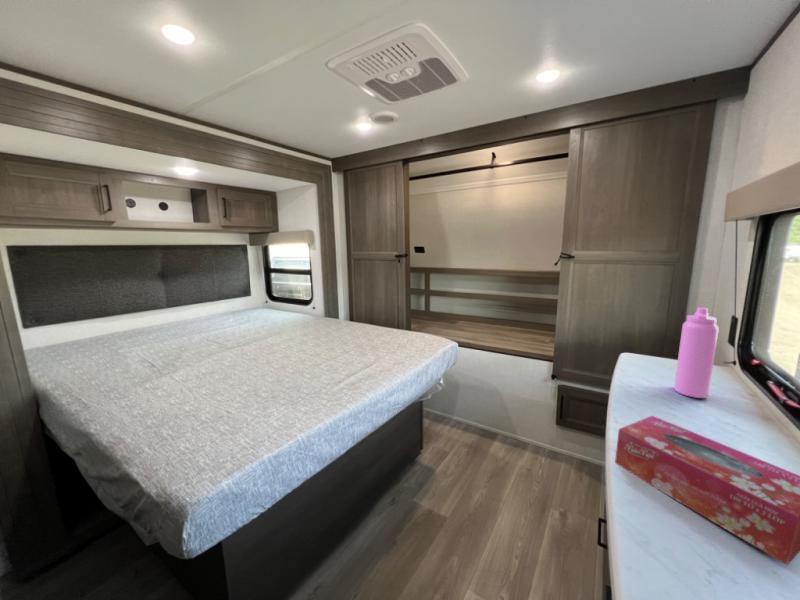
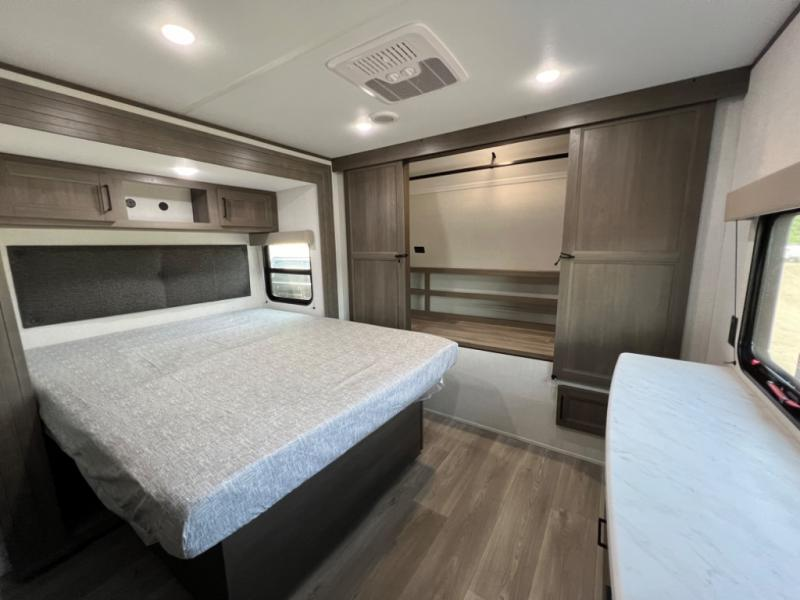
- tissue box (704, 473)
- water bottle (696, 351)
